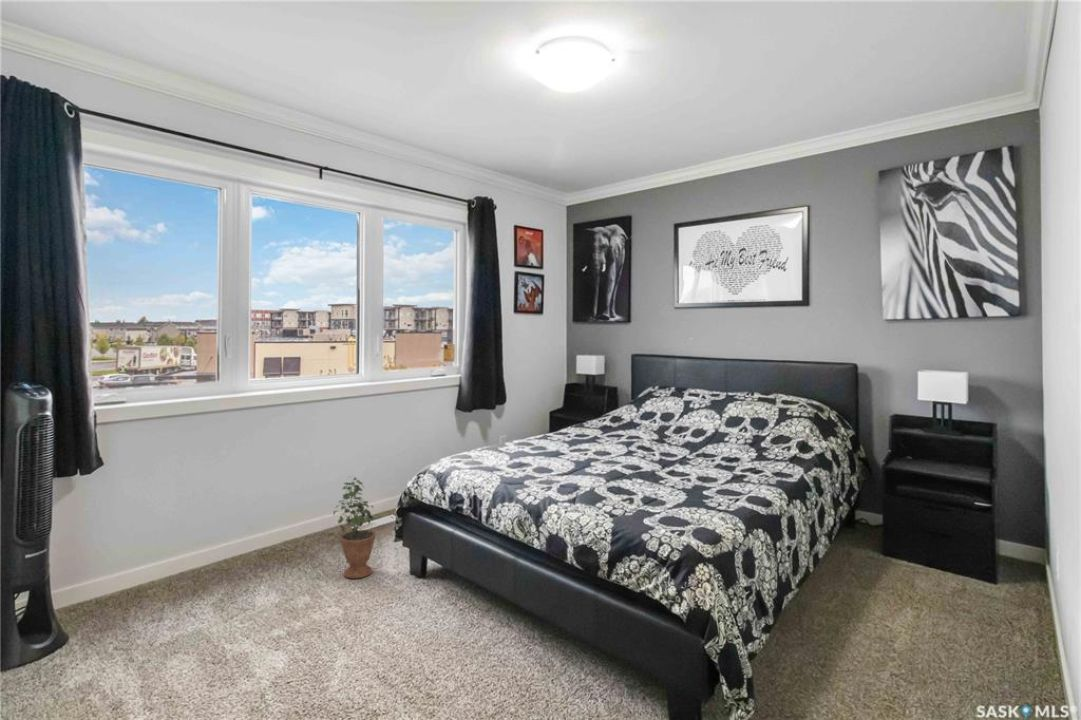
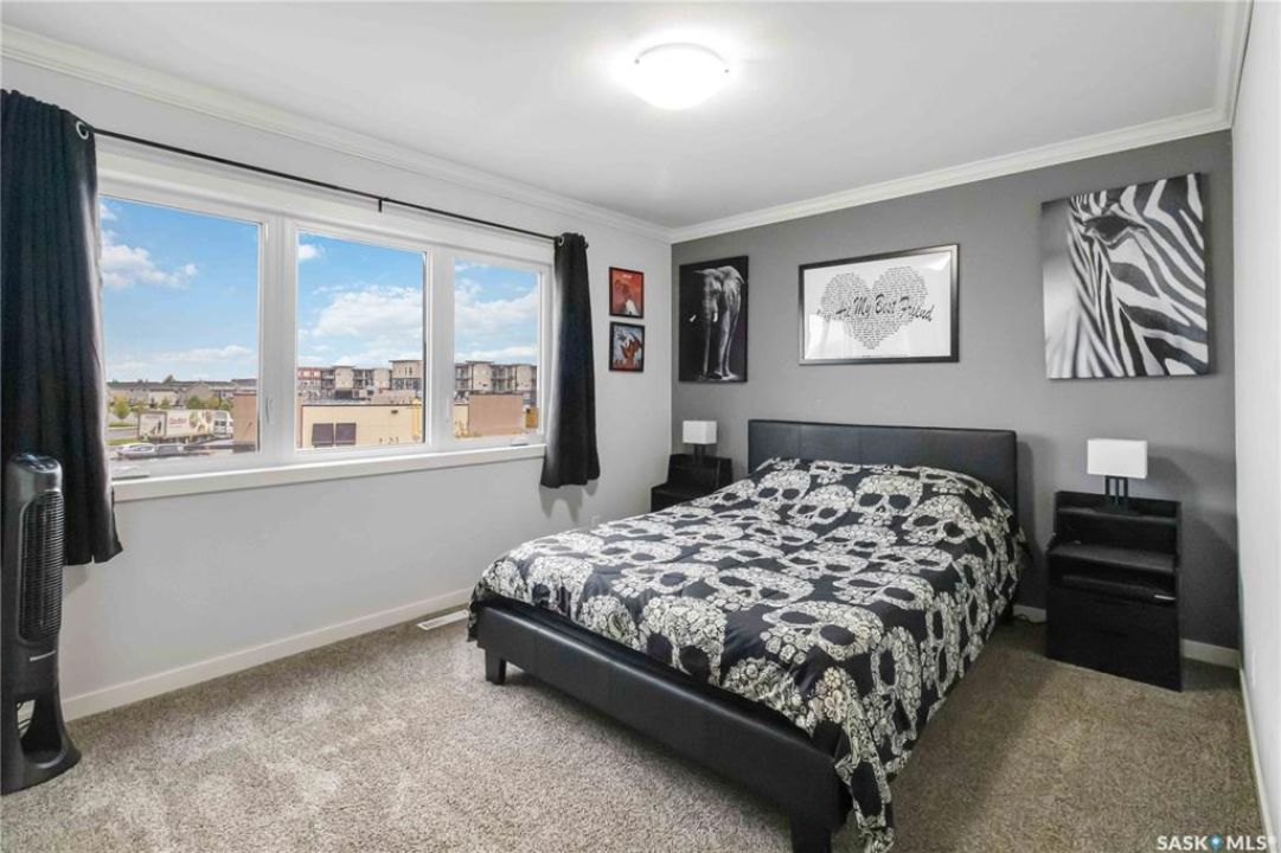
- potted plant (352, 525)
